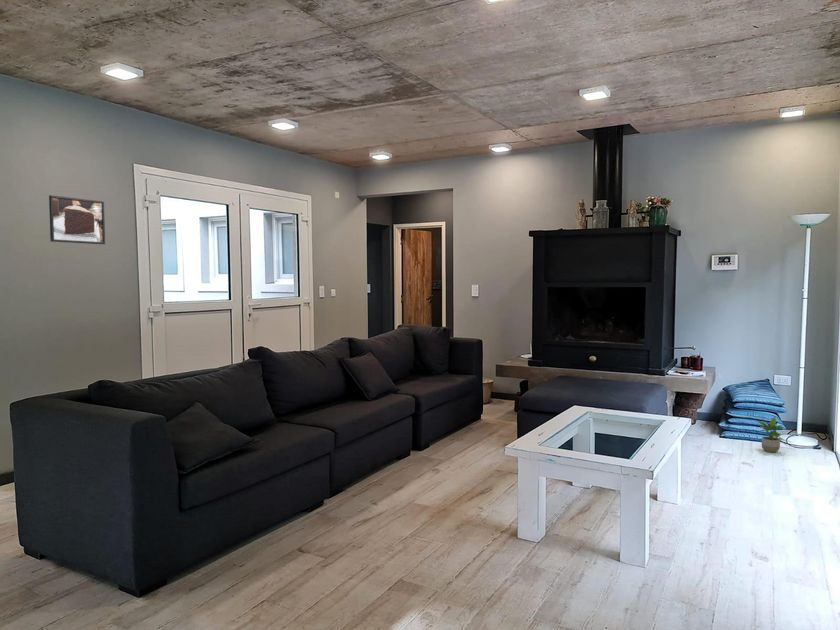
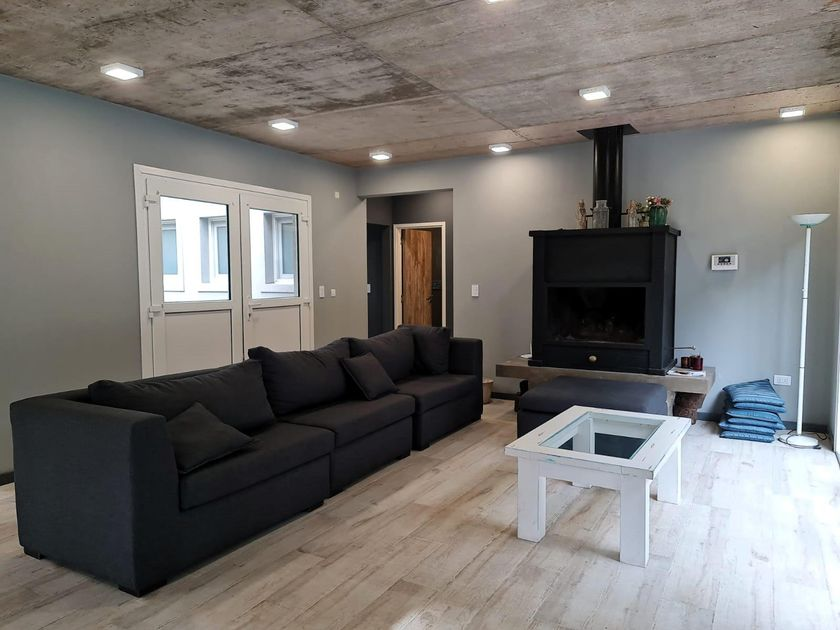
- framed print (78, 220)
- potted plant (769, 434)
